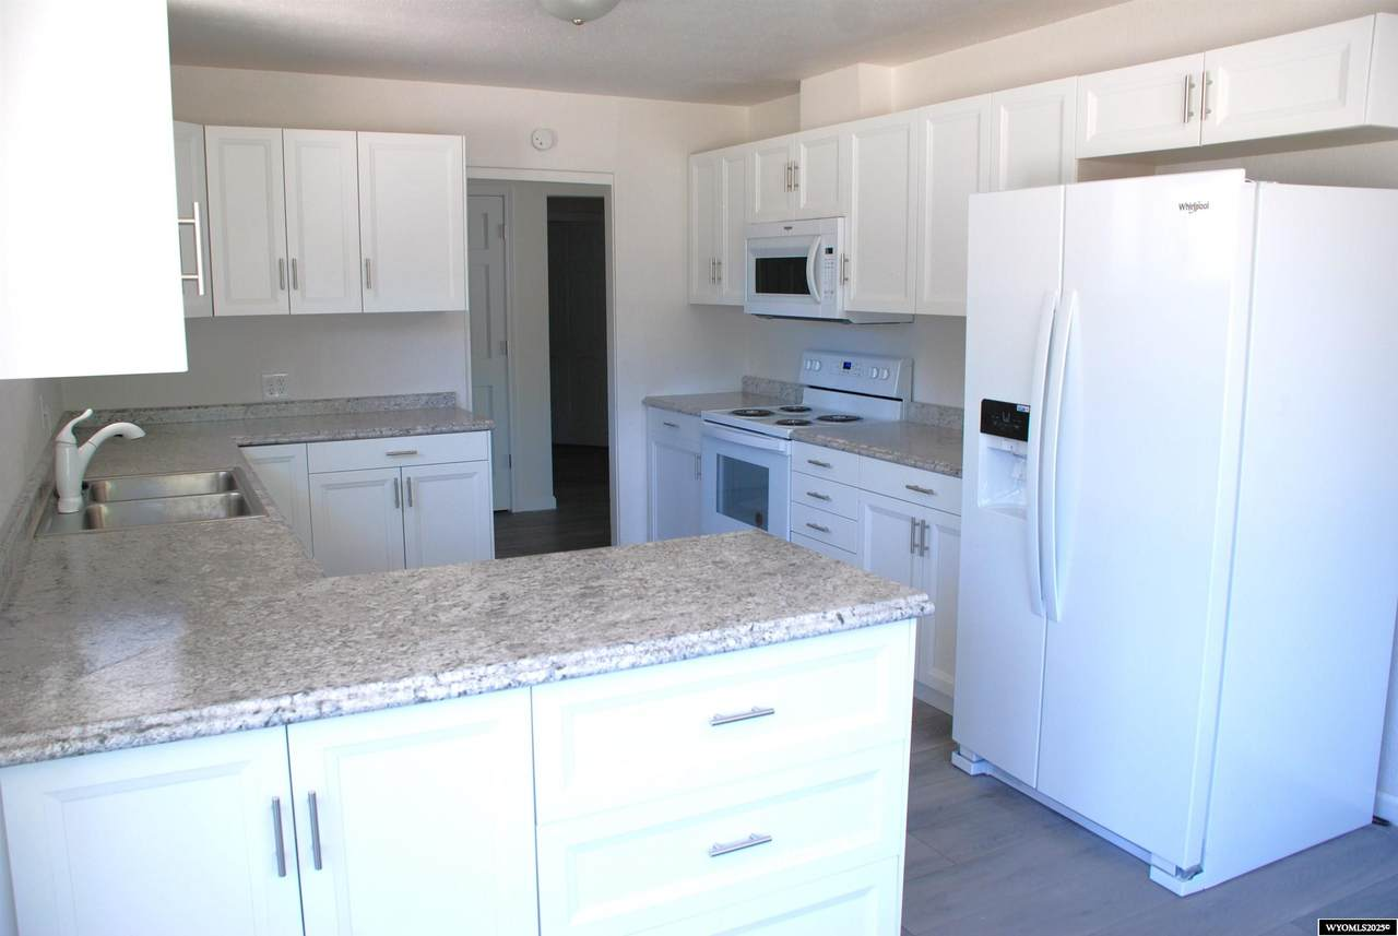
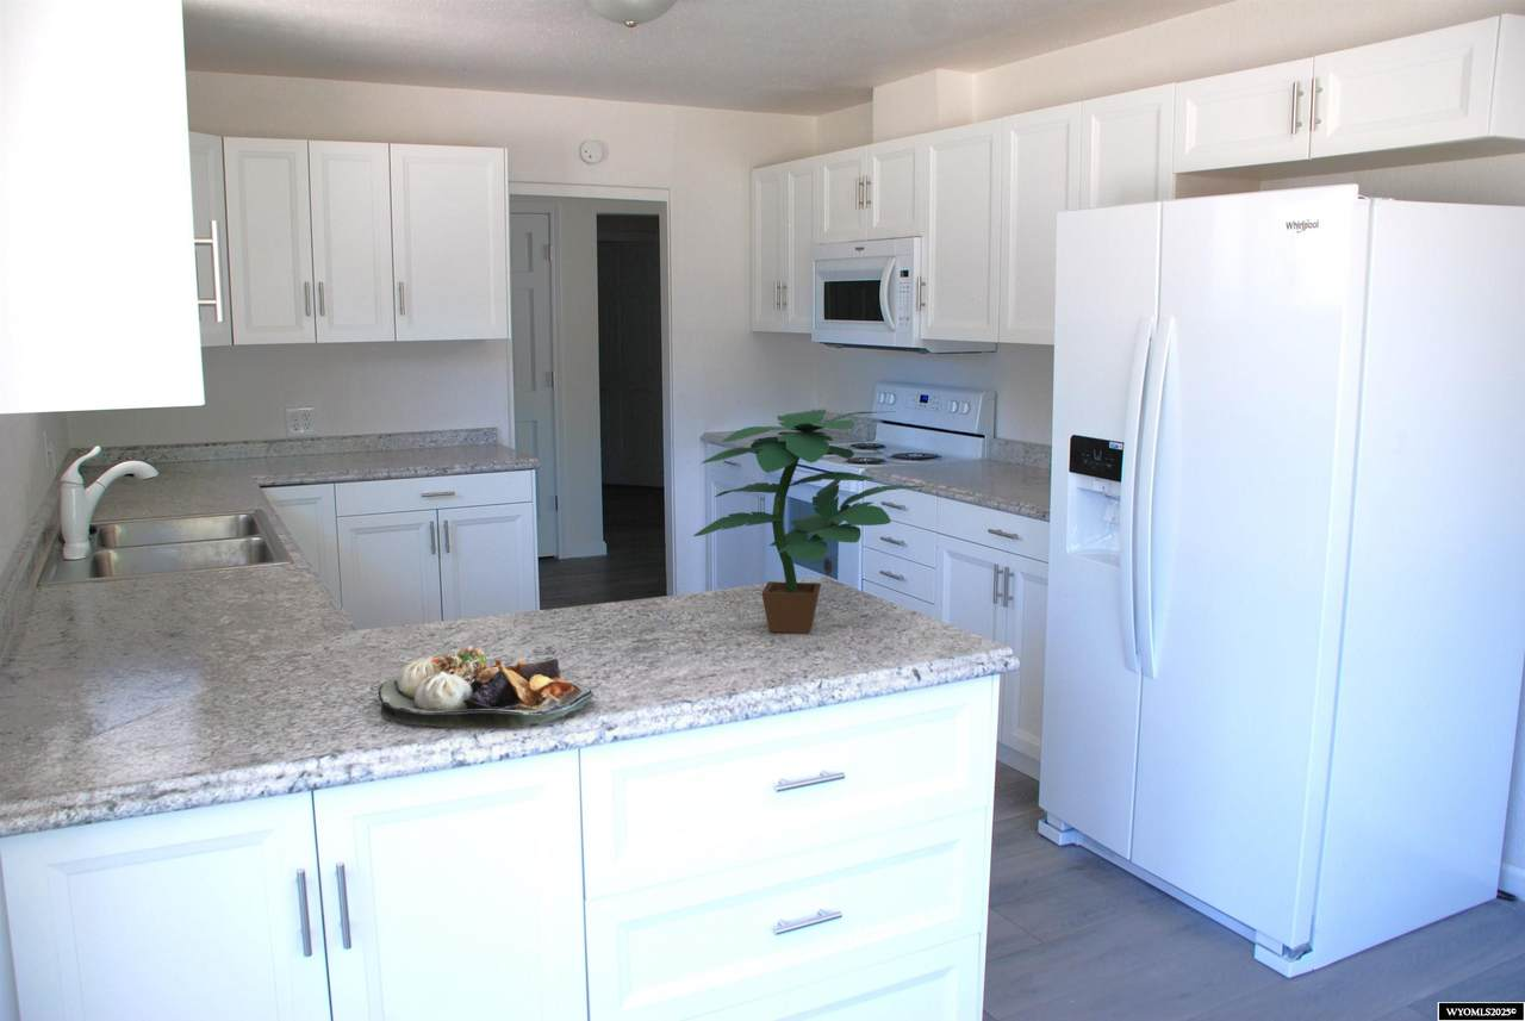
+ potted plant (808, 521)
+ food plate (484, 678)
